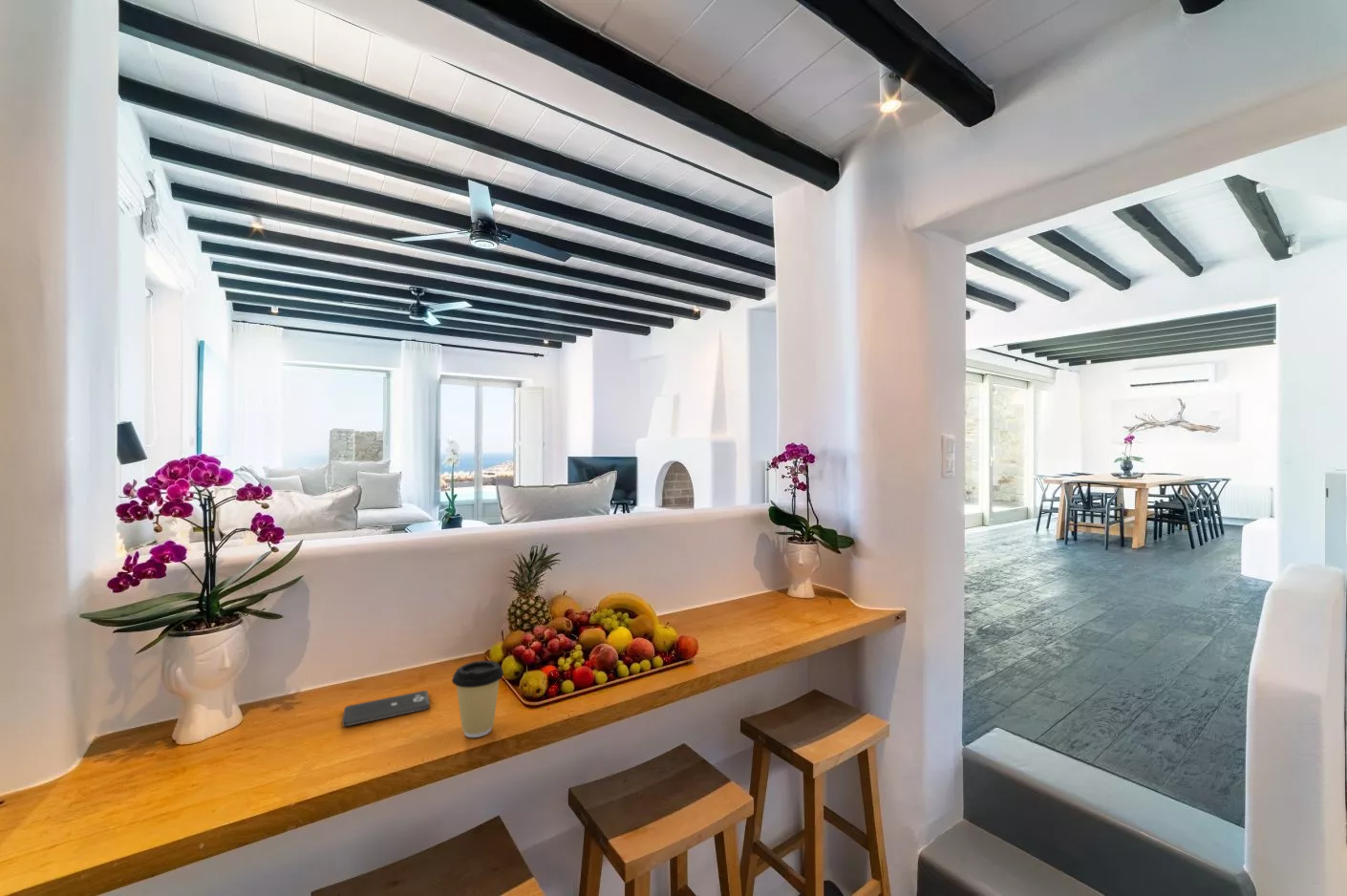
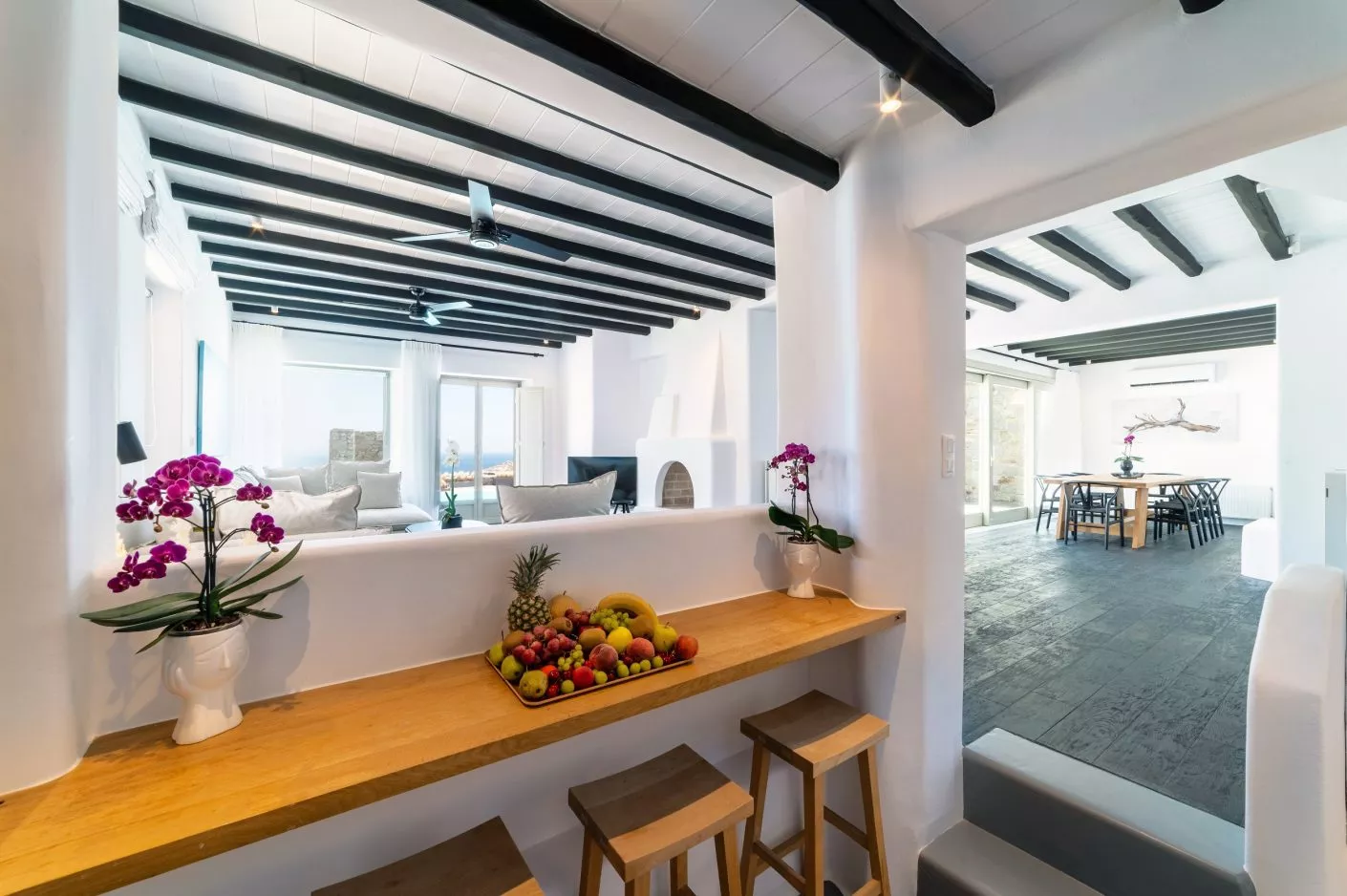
- smartphone (387, 707)
- coffee cup (478, 697)
